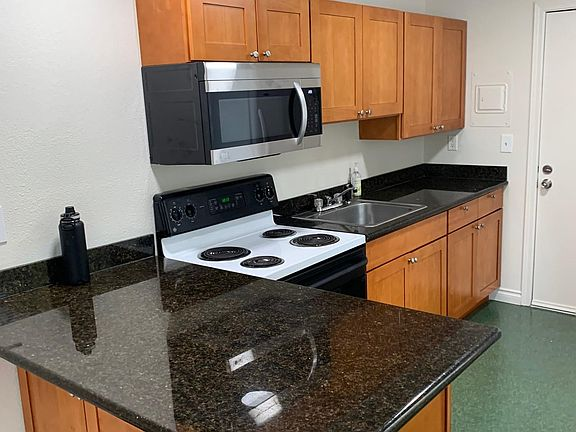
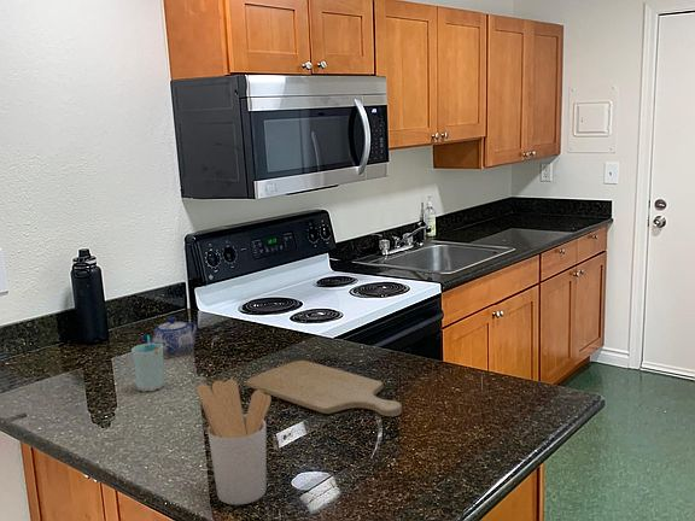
+ teapot (170, 335)
+ cup (148, 363)
+ chopping board (331, 390)
+ utensil holder (232, 437)
